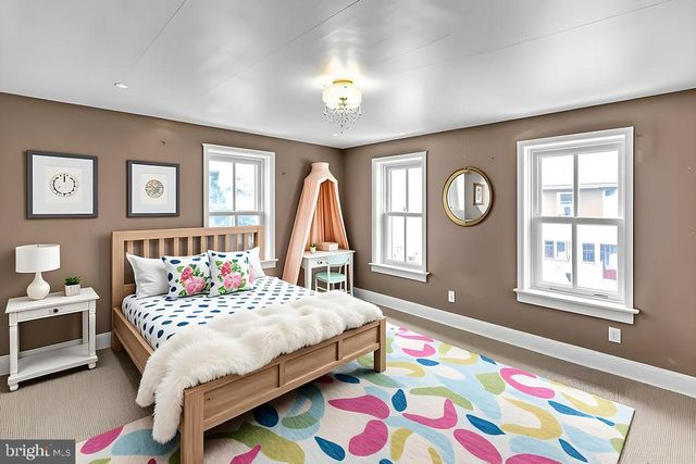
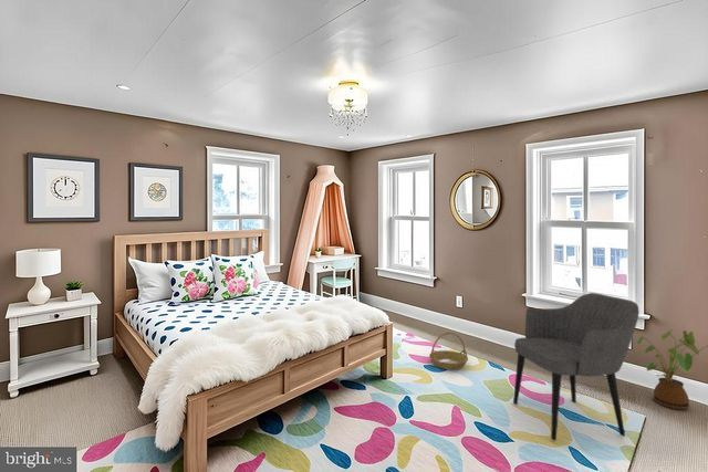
+ basket (448, 350)
+ house plant (676, 369)
+ armchair (571, 358)
